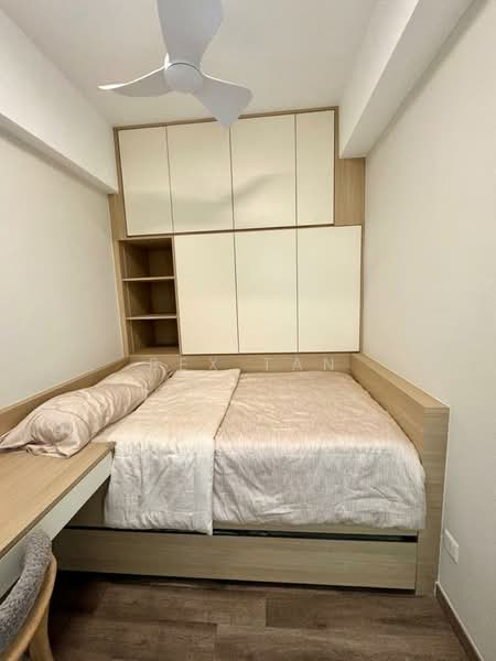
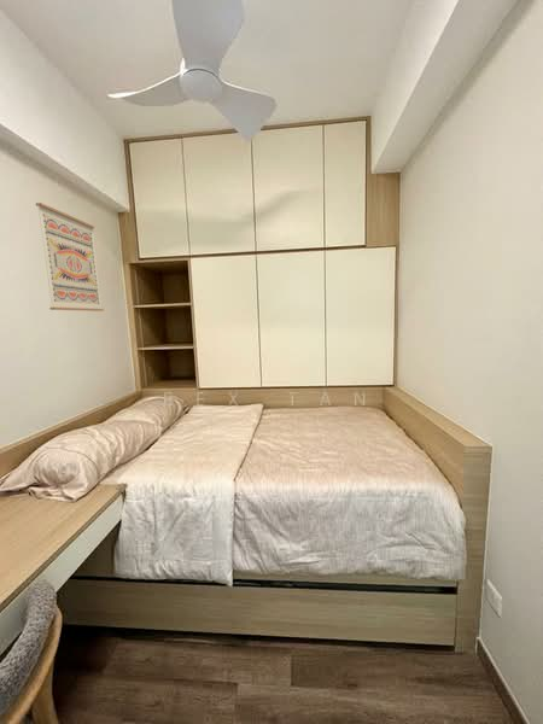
+ wall art (74, 263)
